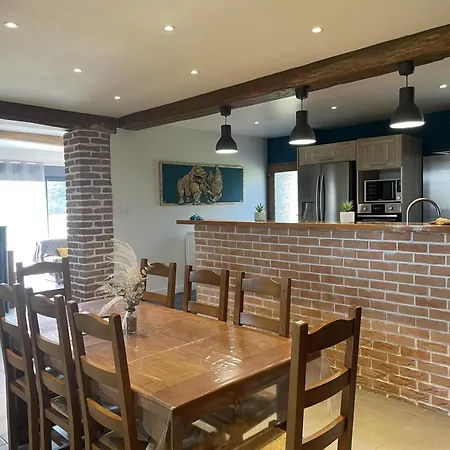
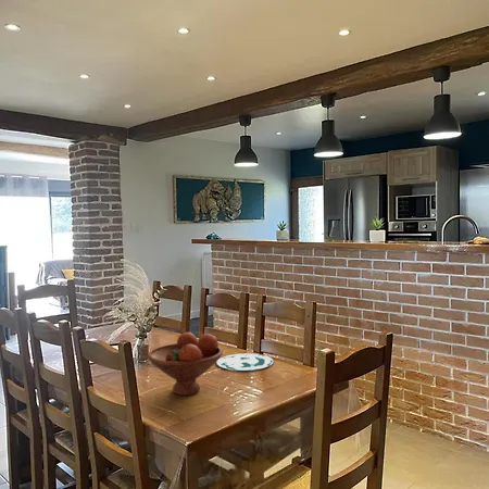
+ plate (244, 359)
+ fruit bowl (185, 364)
